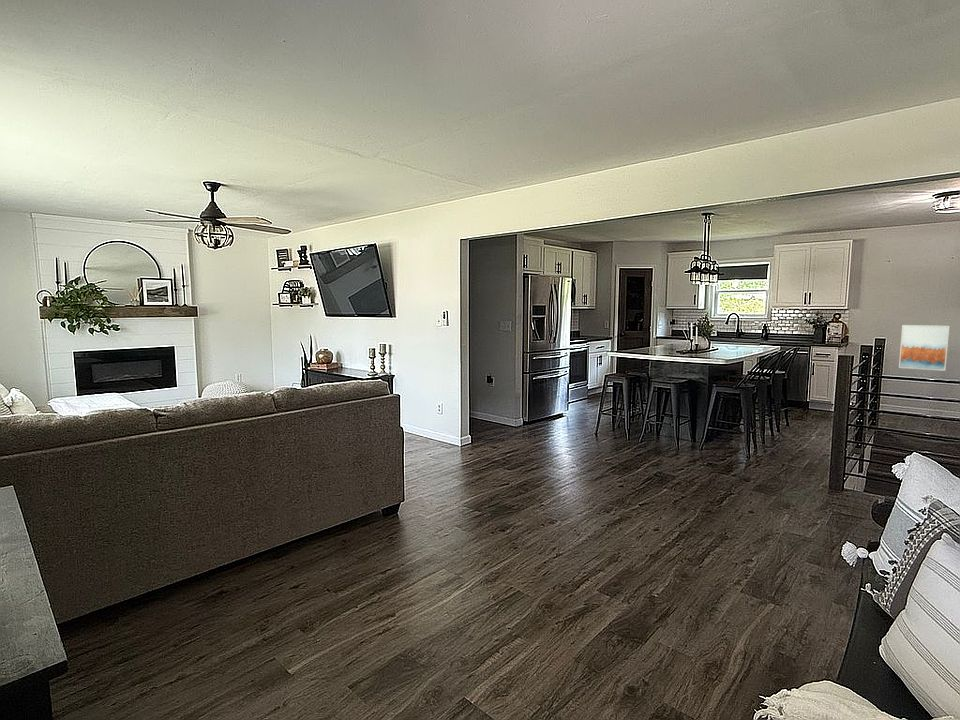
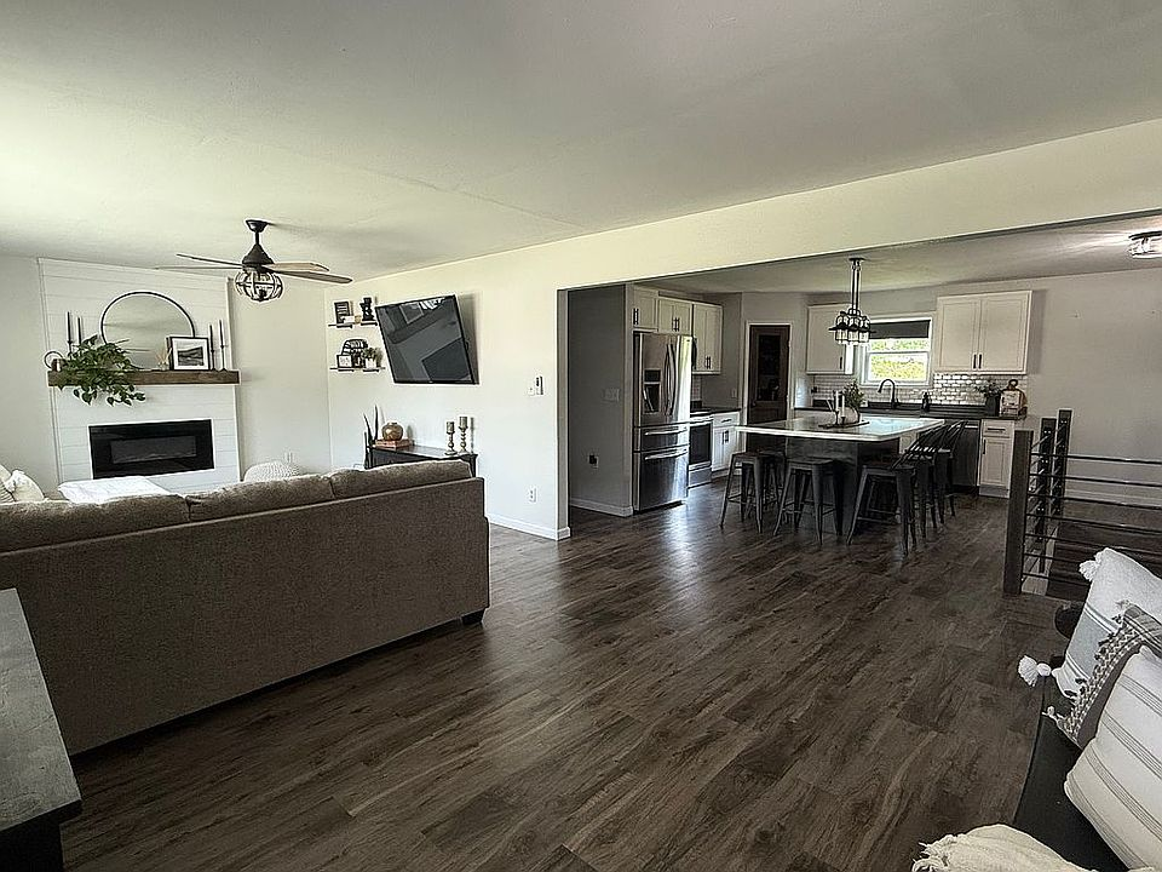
- wall art (923, 347)
